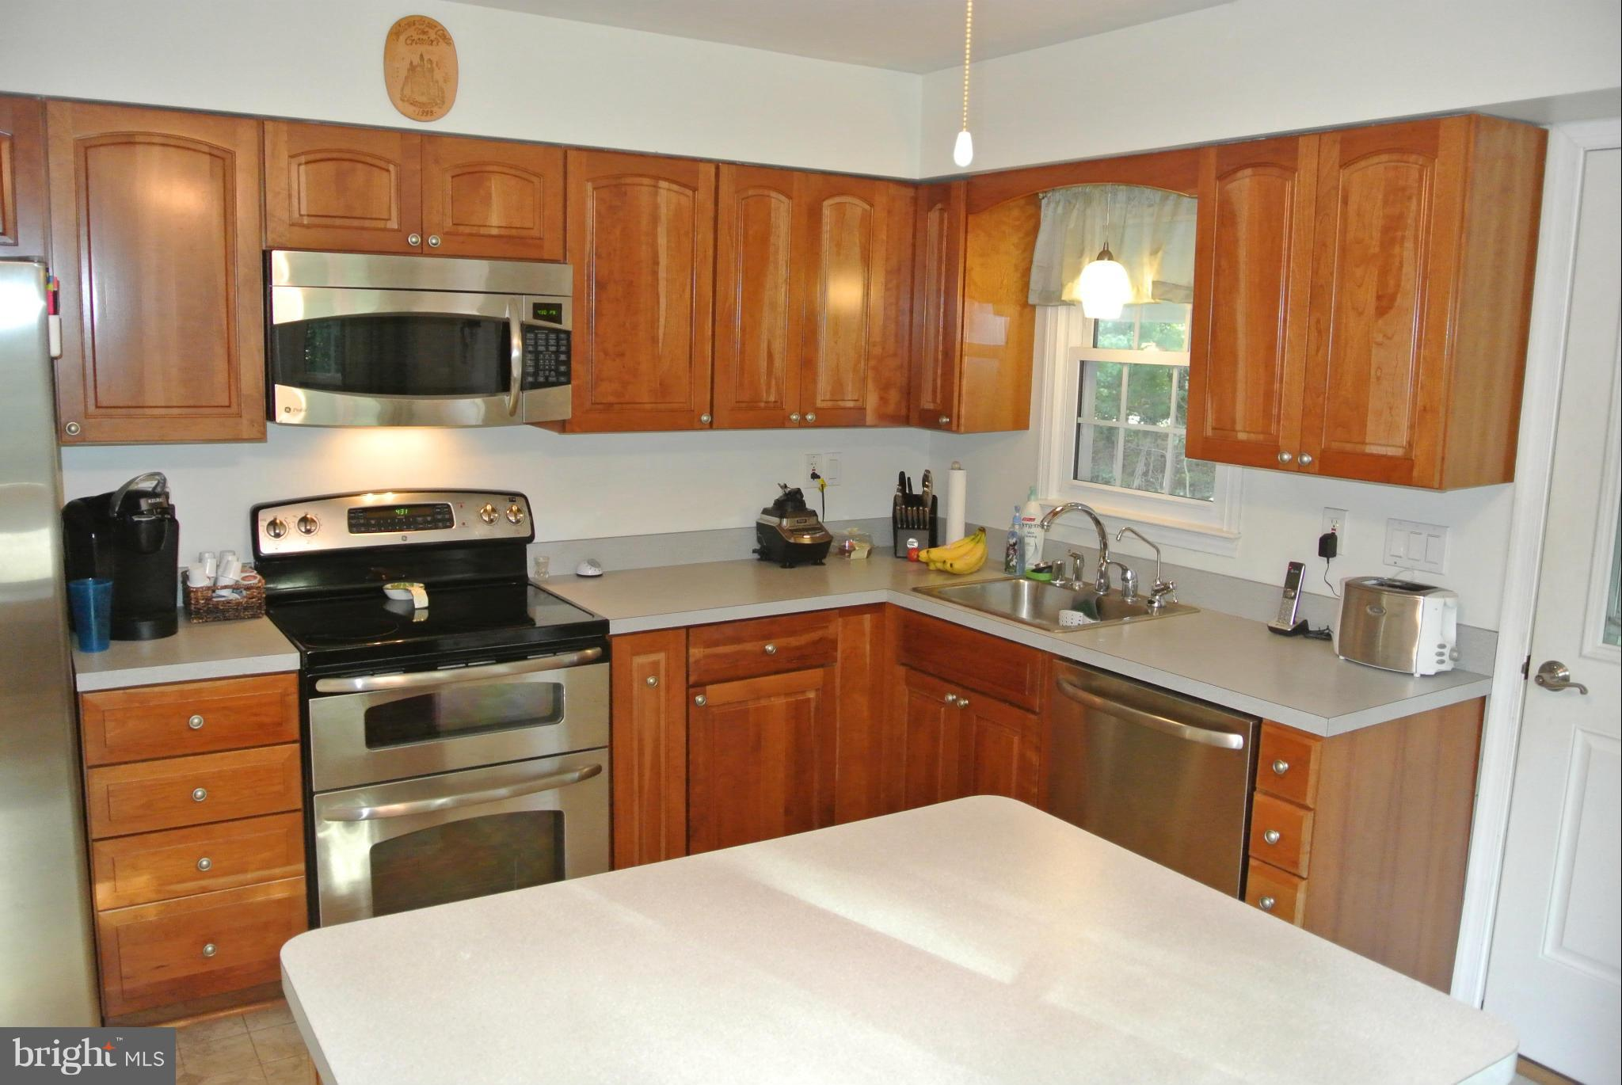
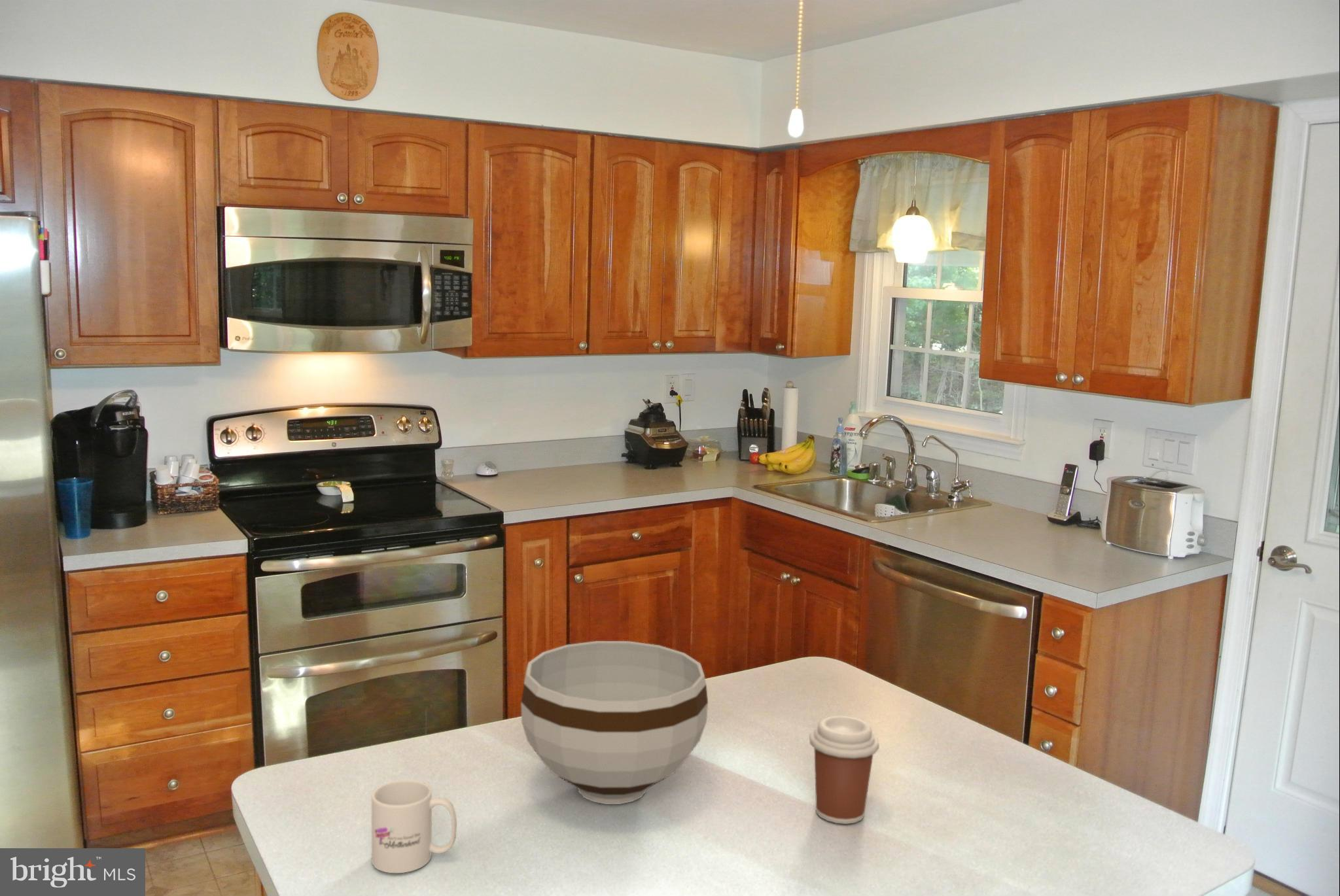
+ bowl (614, 729)
+ mug (414, 825)
+ coffee cup (842, 768)
